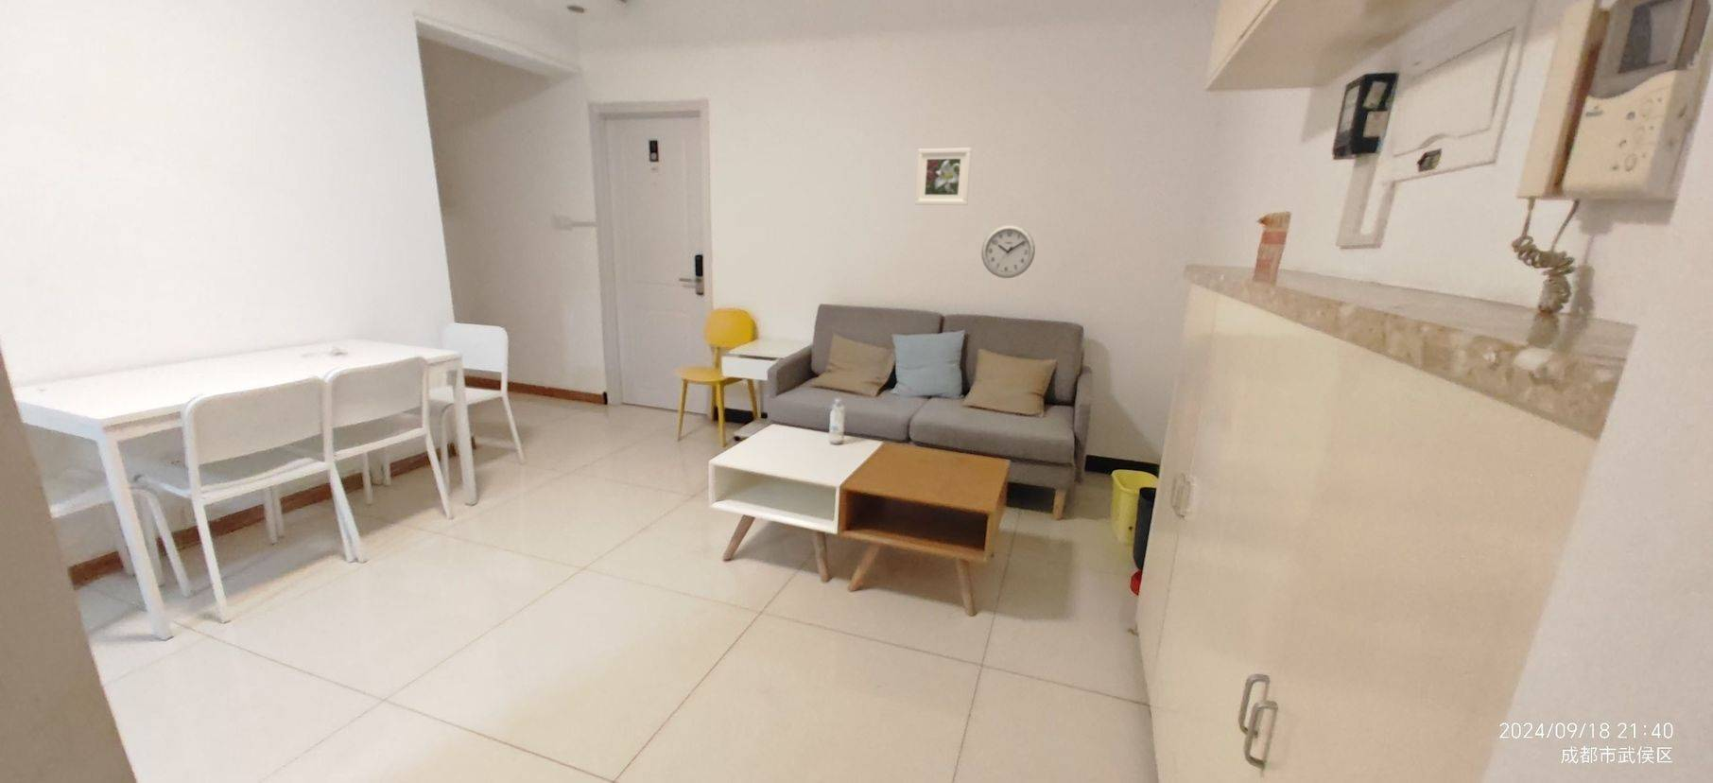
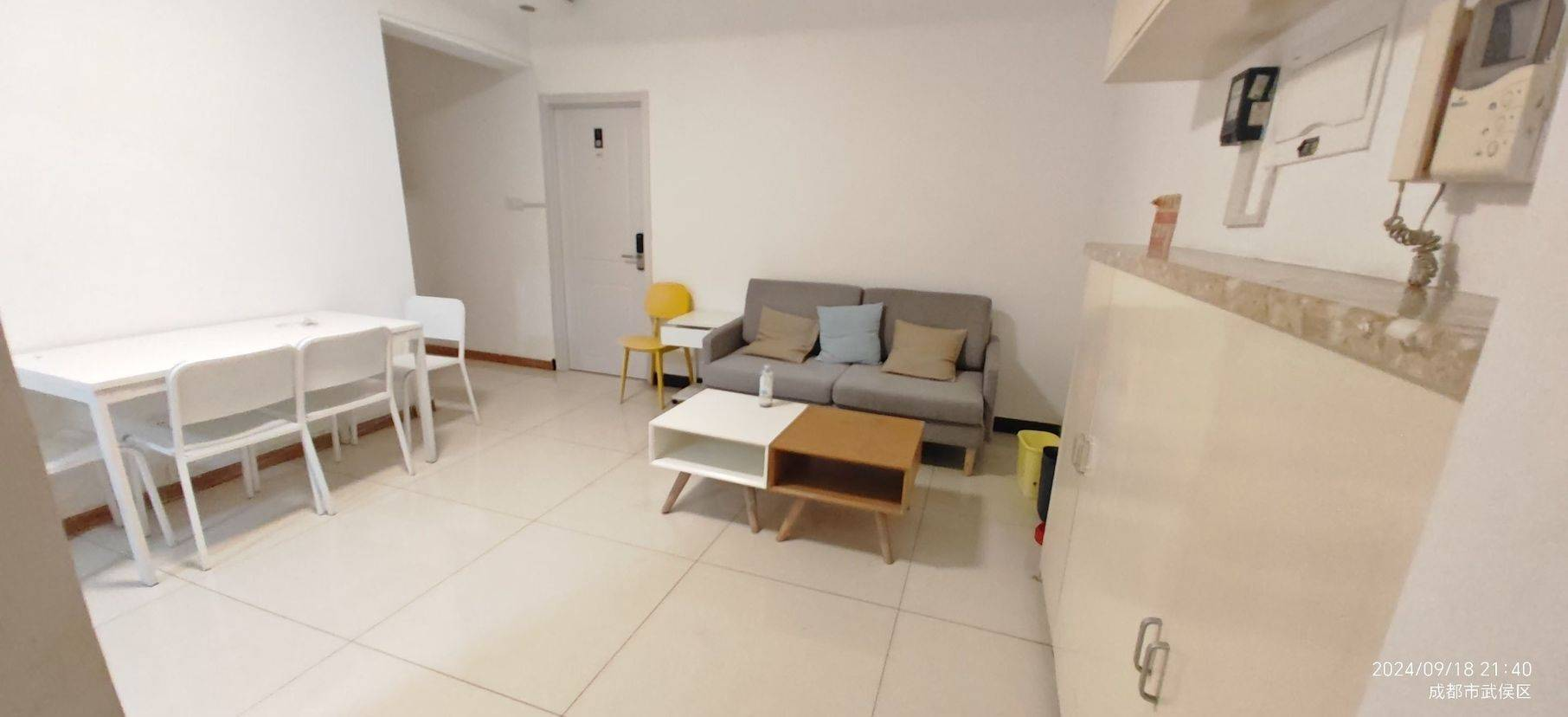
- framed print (943, 177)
- wall clock (1007, 251)
